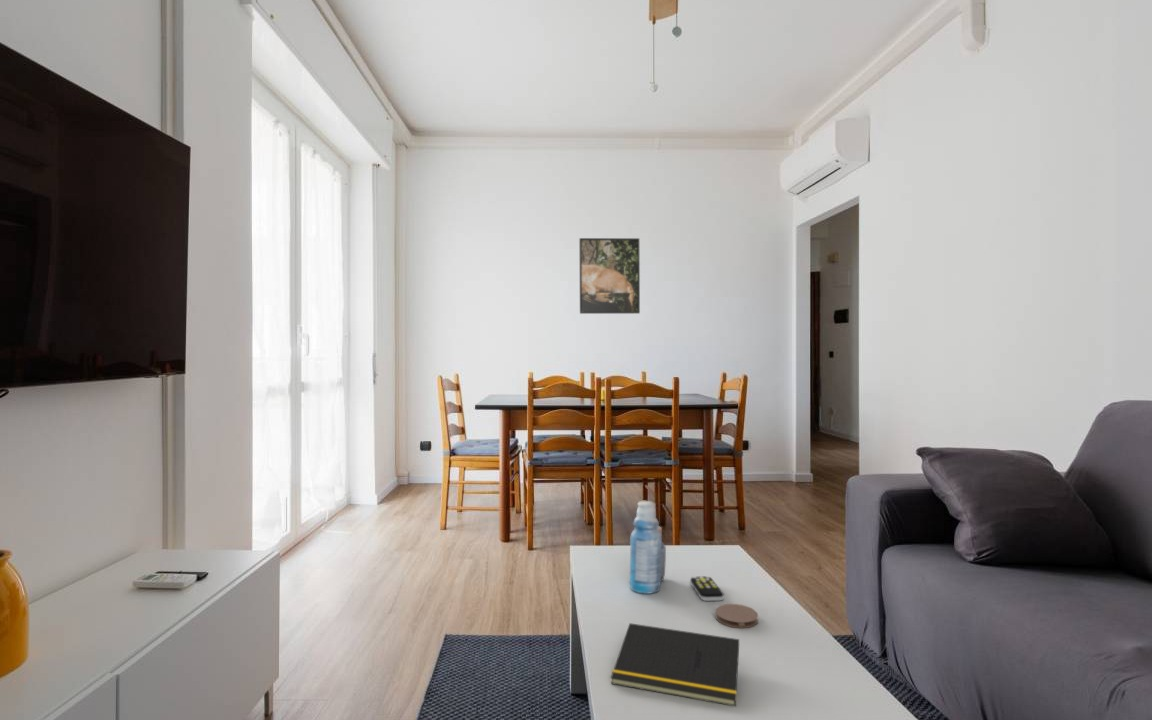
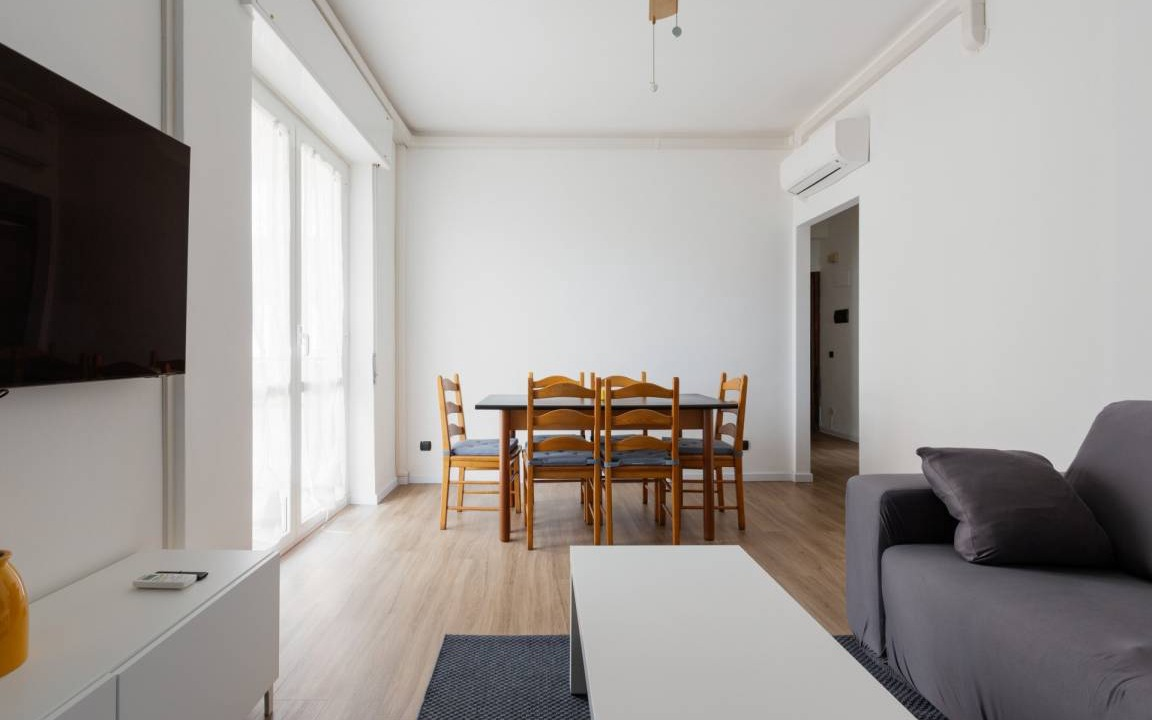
- remote control (706, 587)
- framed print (609, 276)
- bottle (648, 541)
- notepad (677, 660)
- coaster (736, 615)
